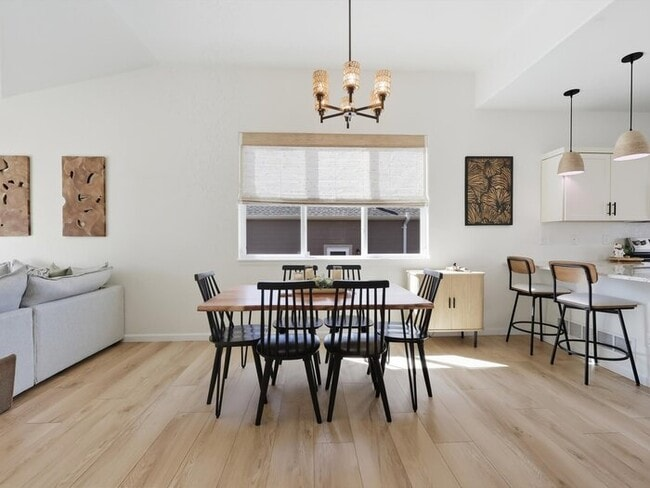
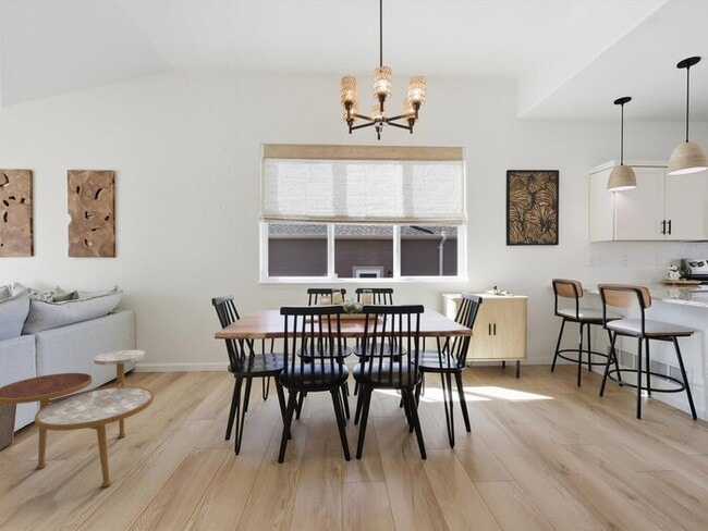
+ side table (97, 415)
